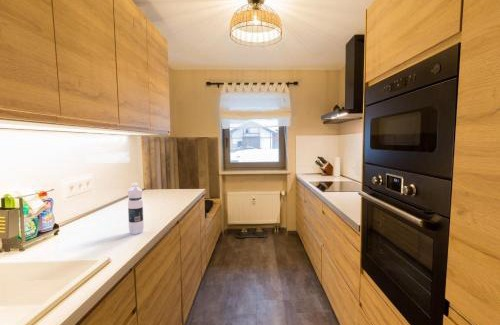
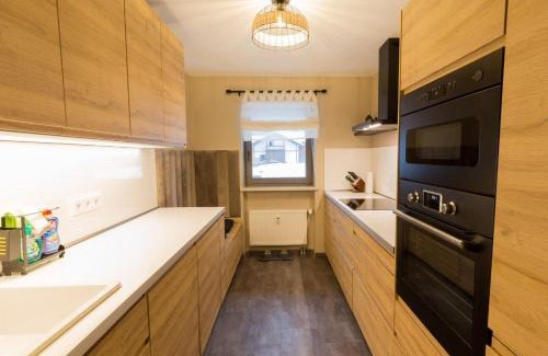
- water bottle (135, 207)
